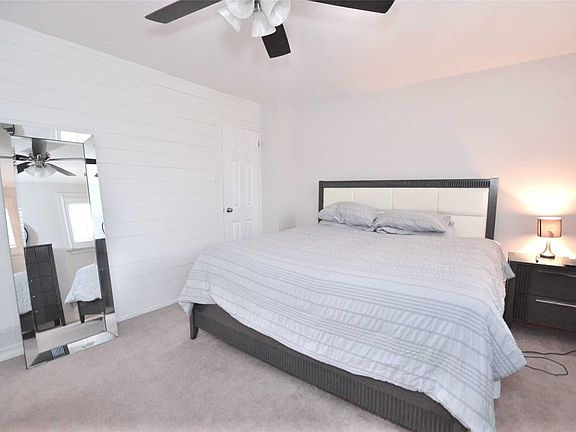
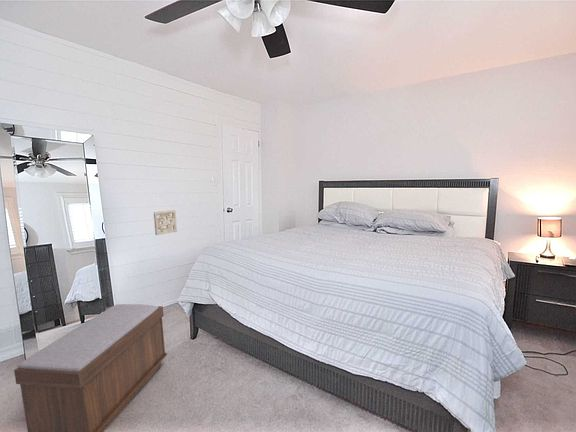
+ wall ornament (165, 222)
+ bench (105, 362)
